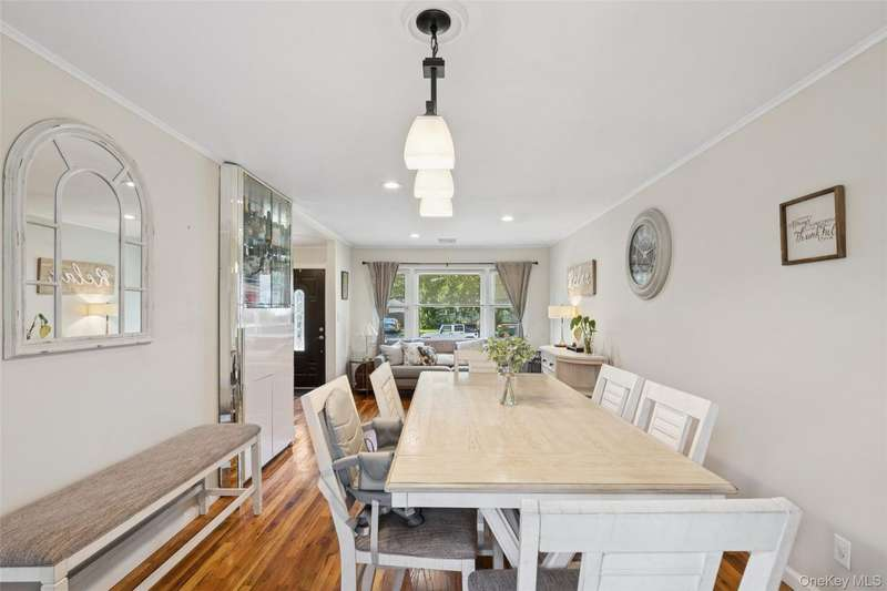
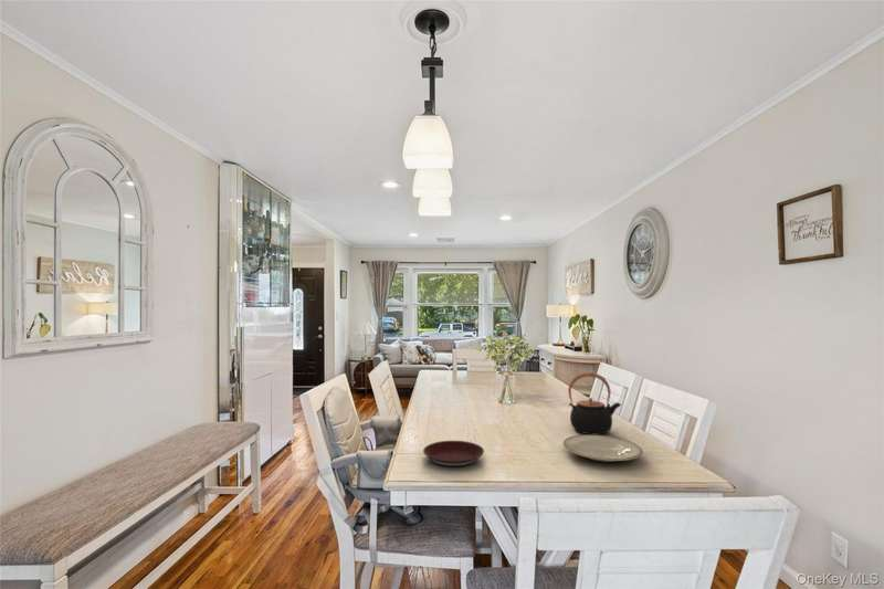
+ teapot (594, 401)
+ plate (601, 450)
+ plate (453, 454)
